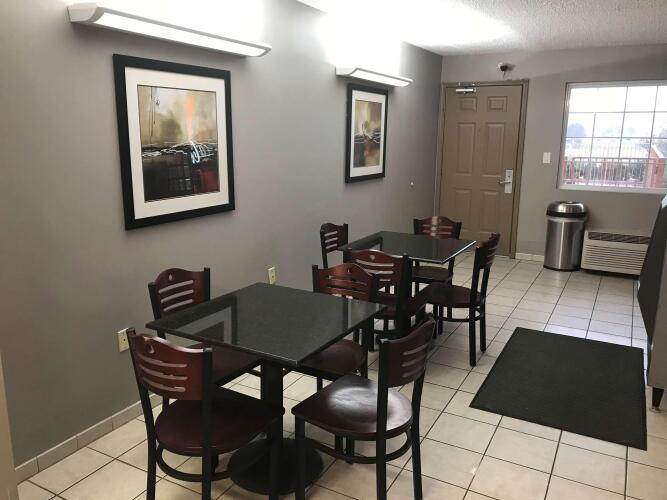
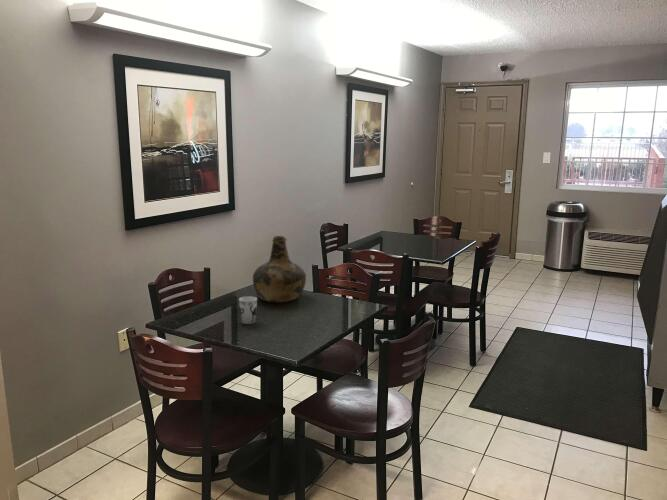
+ cup (248, 310)
+ bottle (279, 267)
